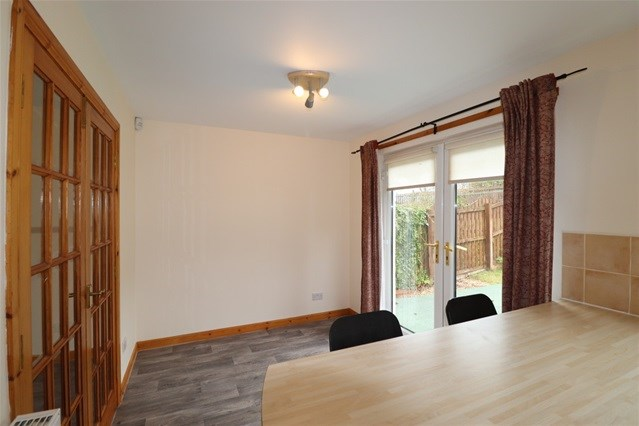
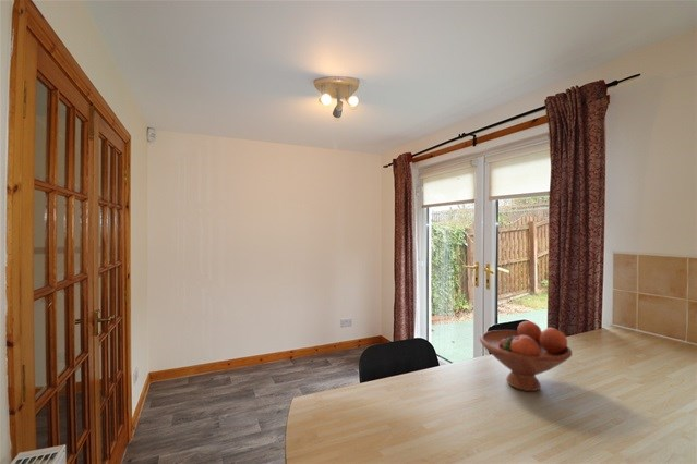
+ fruit bowl (522, 355)
